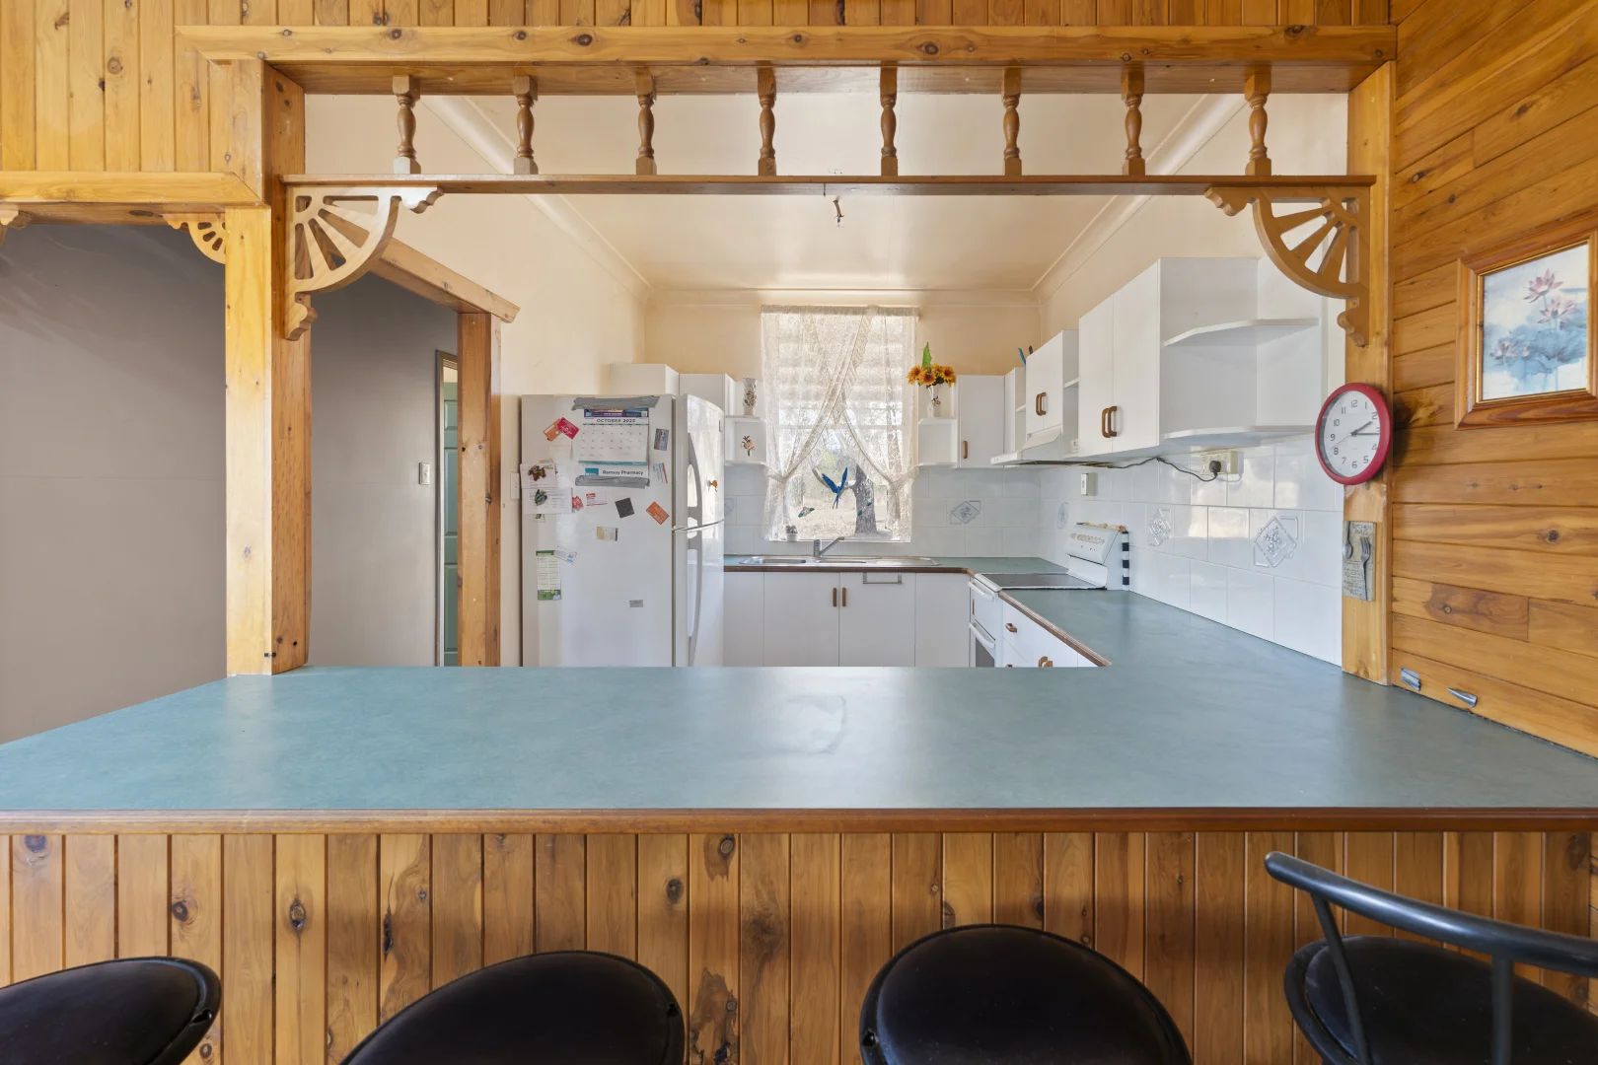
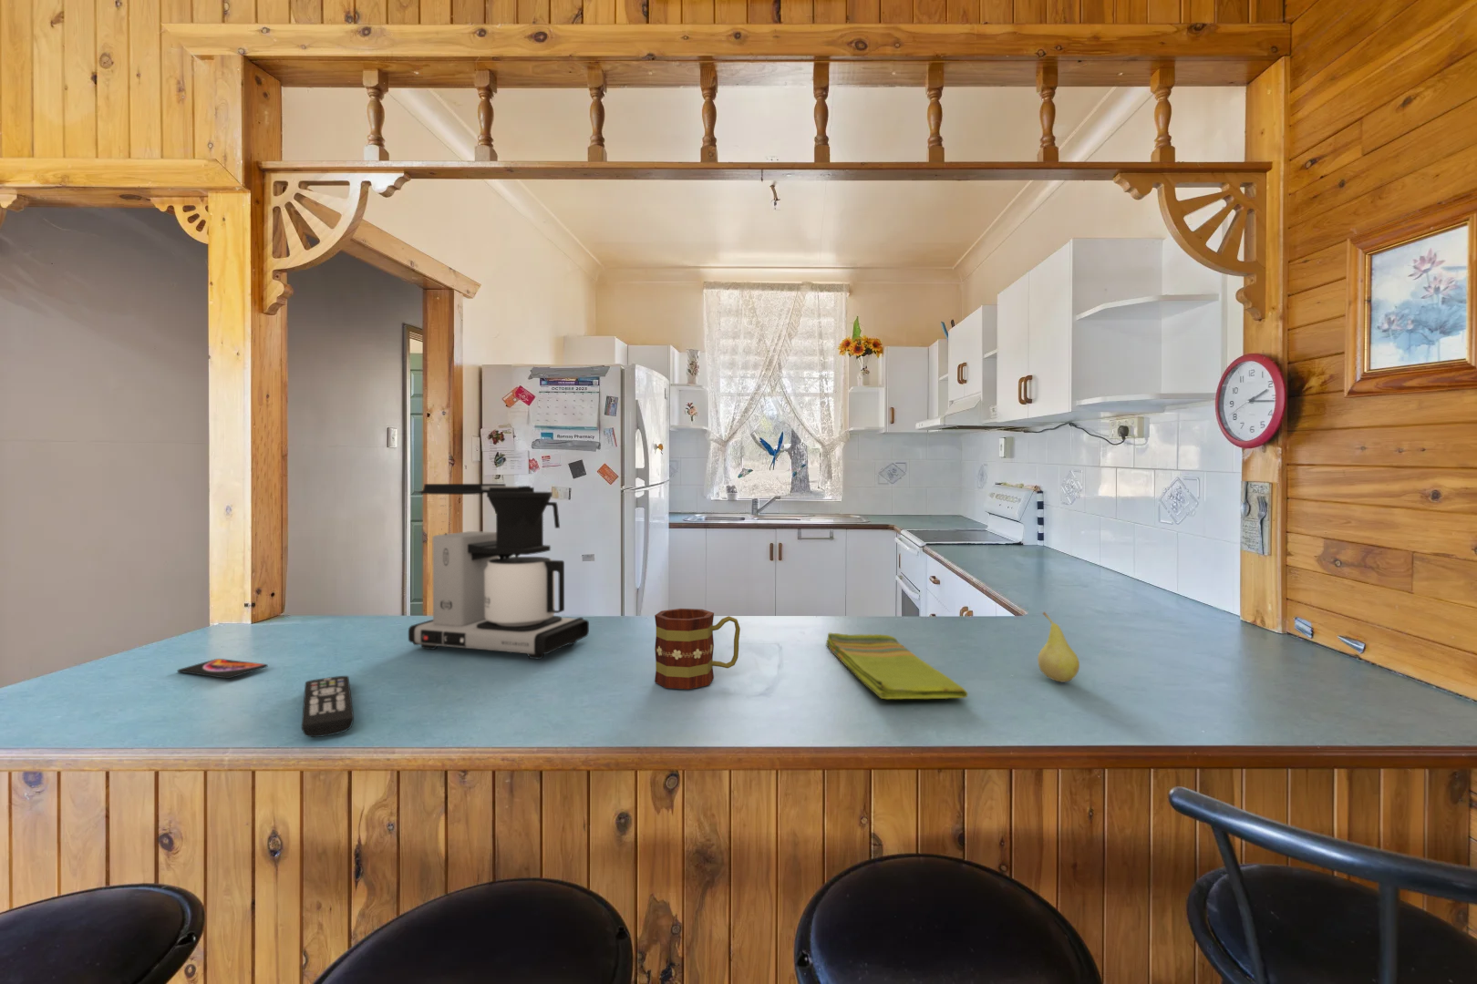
+ coffee maker (500, 564)
+ mug (698, 646)
+ dish towel (887, 660)
+ fruit (1056, 647)
+ smartphone (222, 668)
+ remote control (327, 703)
